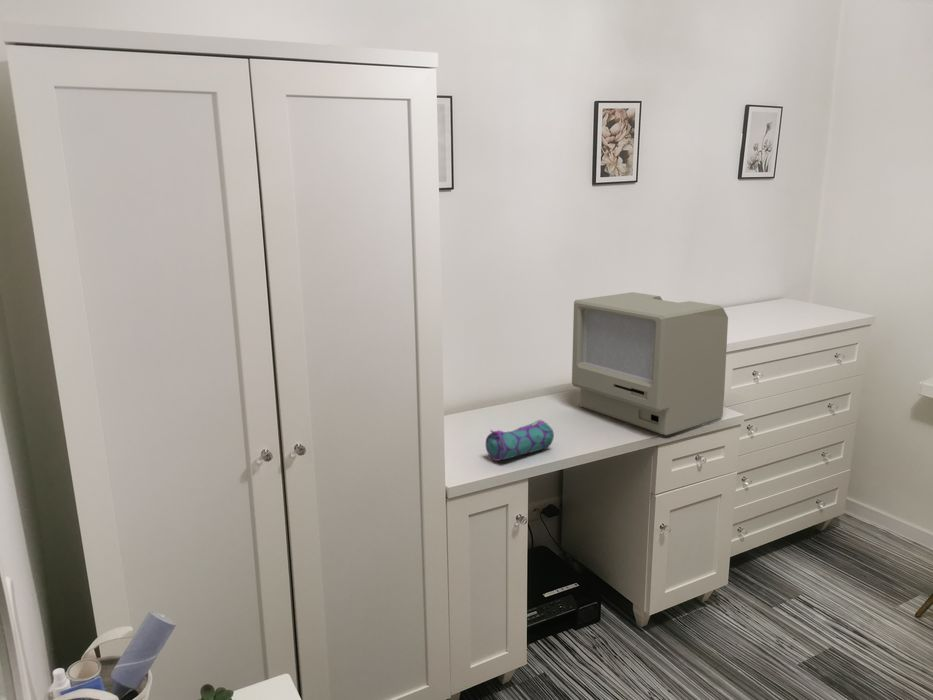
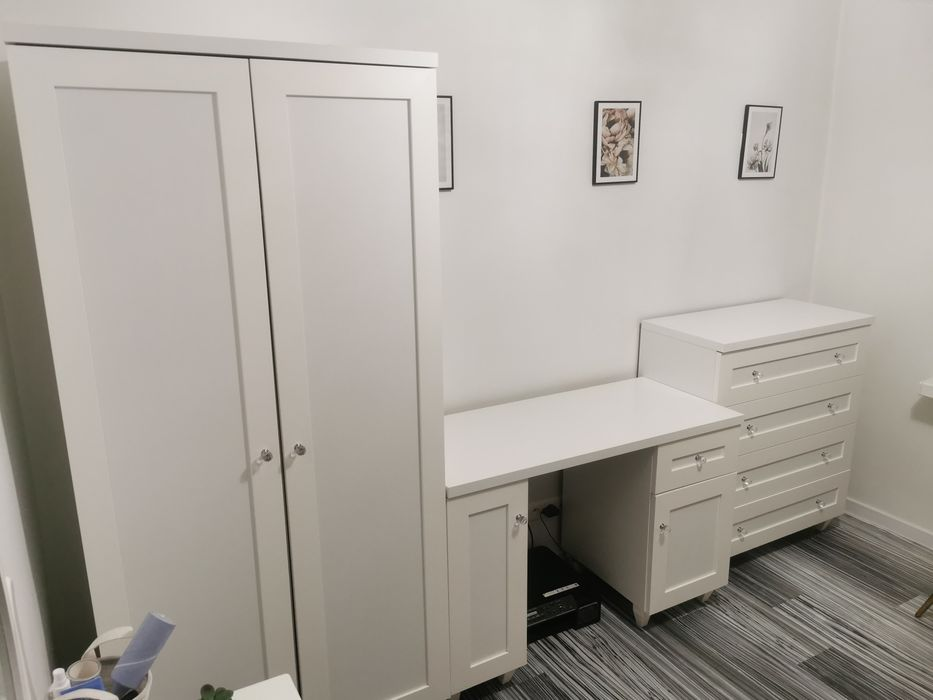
- pencil case (519, 439)
- computer monitor (650, 358)
